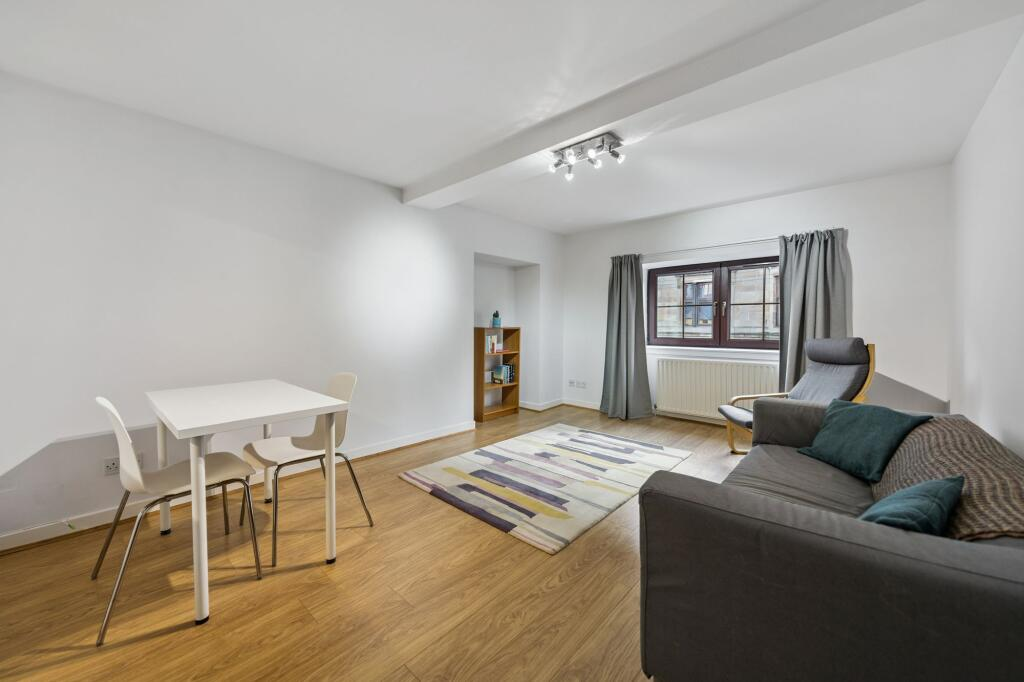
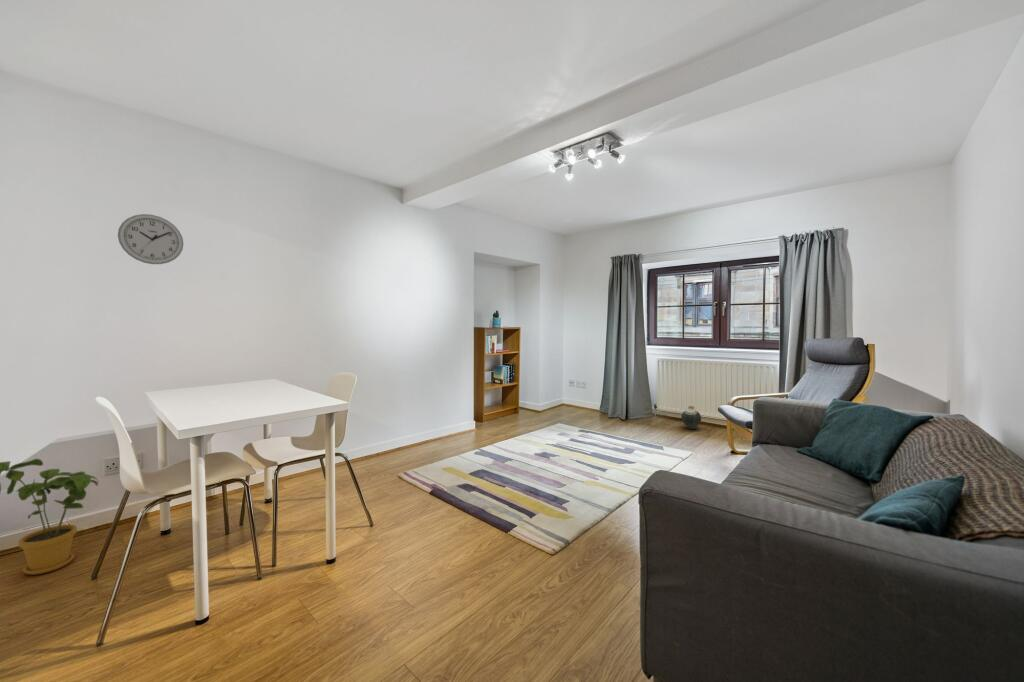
+ vase (691, 417)
+ house plant (44, 505)
+ wall clock (152, 239)
